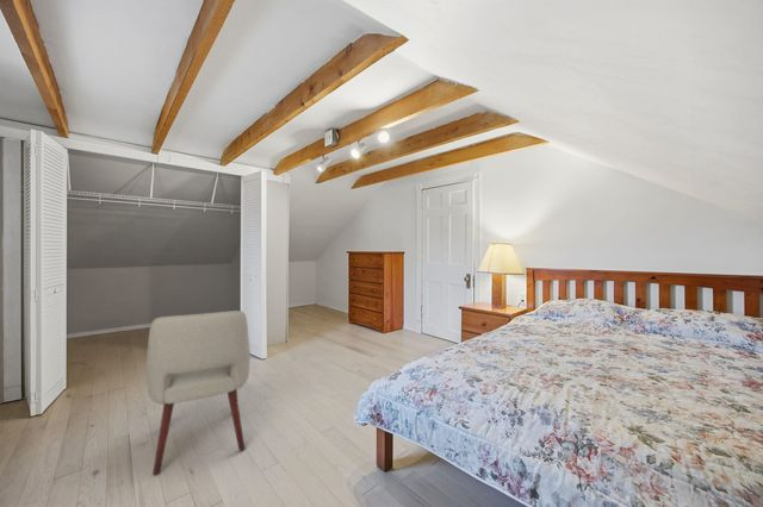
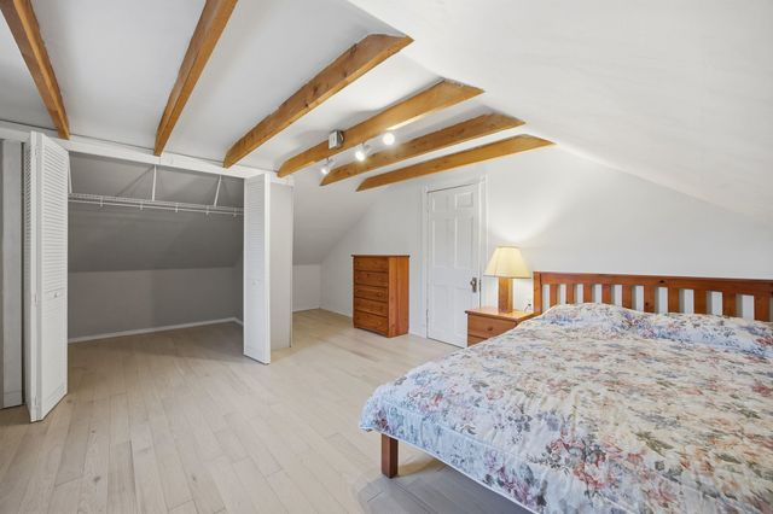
- chair (201, 373)
